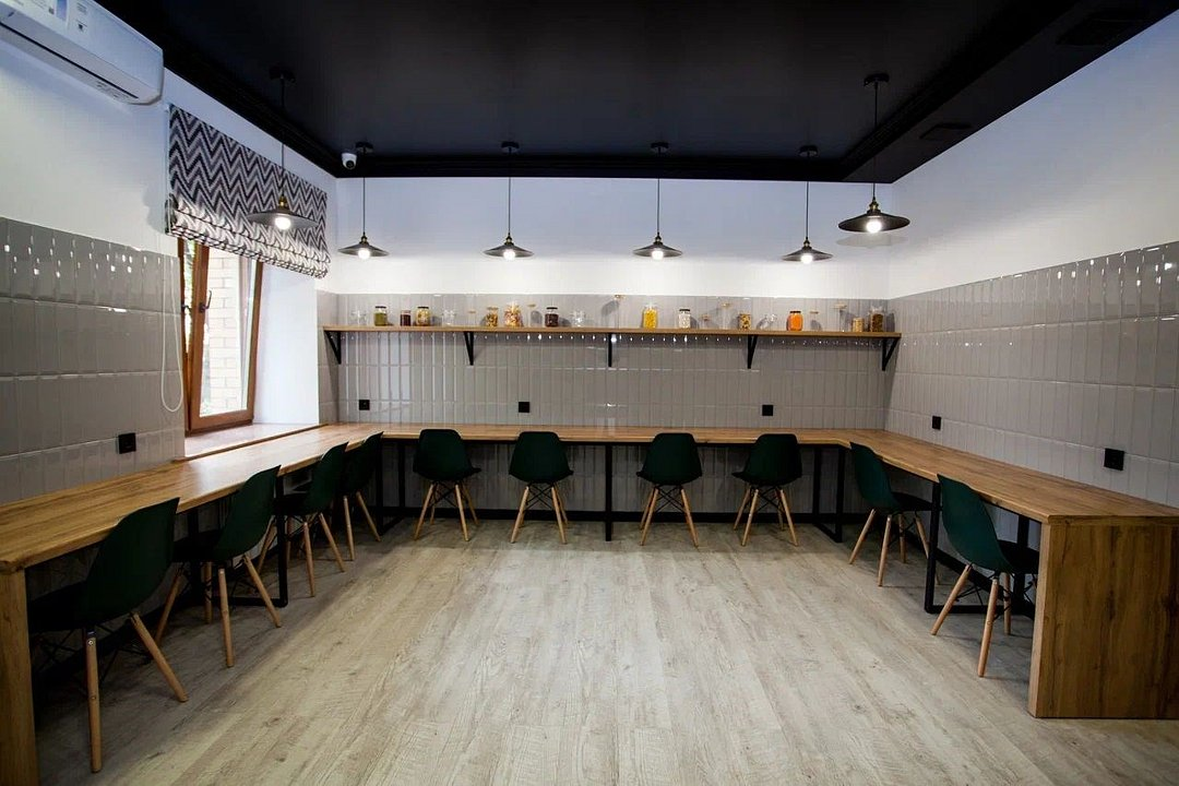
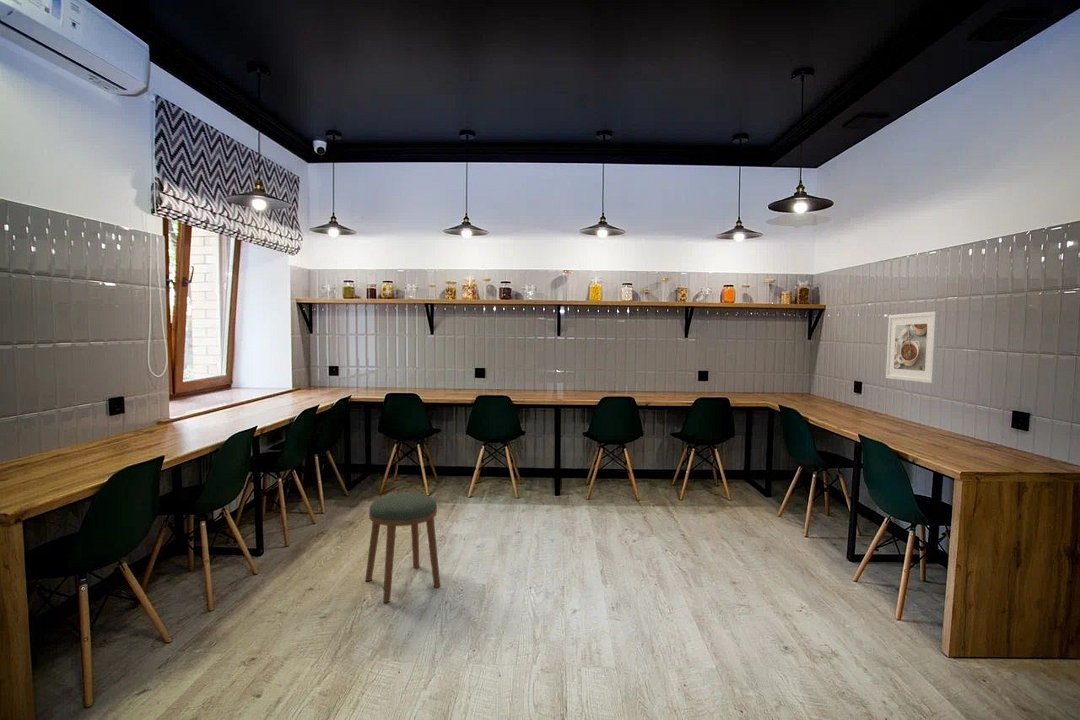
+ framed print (910, 347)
+ stool (394, 540)
